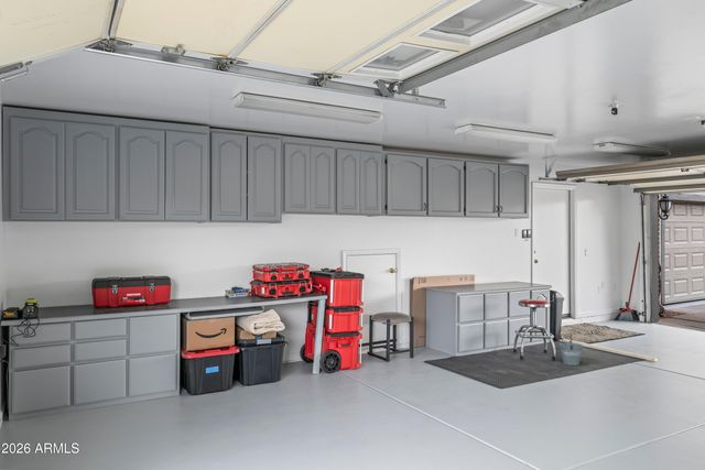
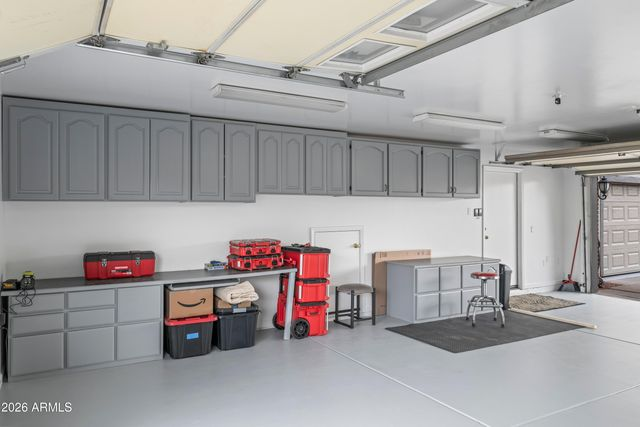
- bucket (571, 348)
